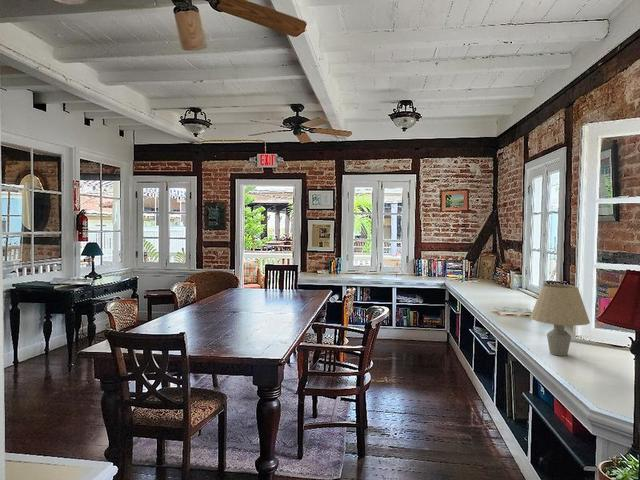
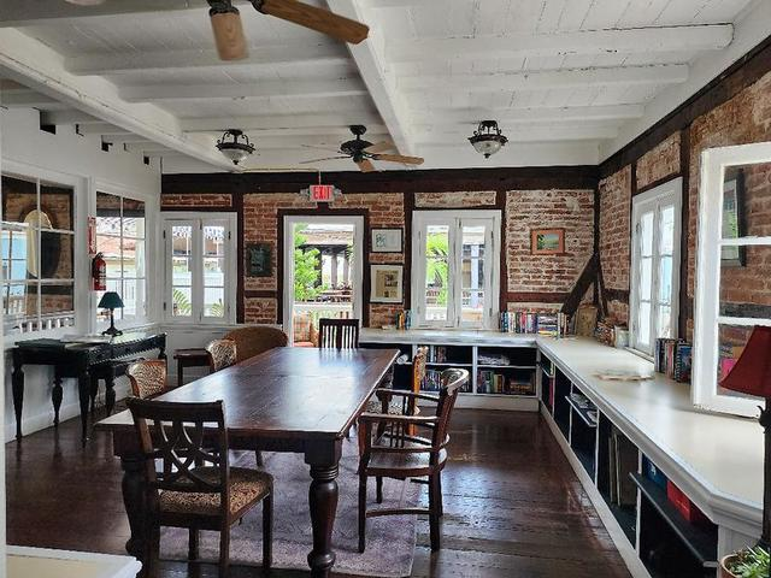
- table lamp (559, 319)
